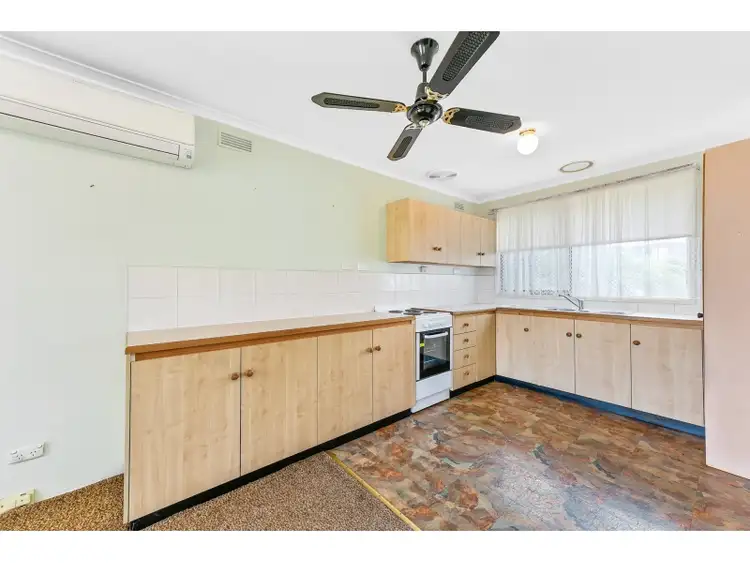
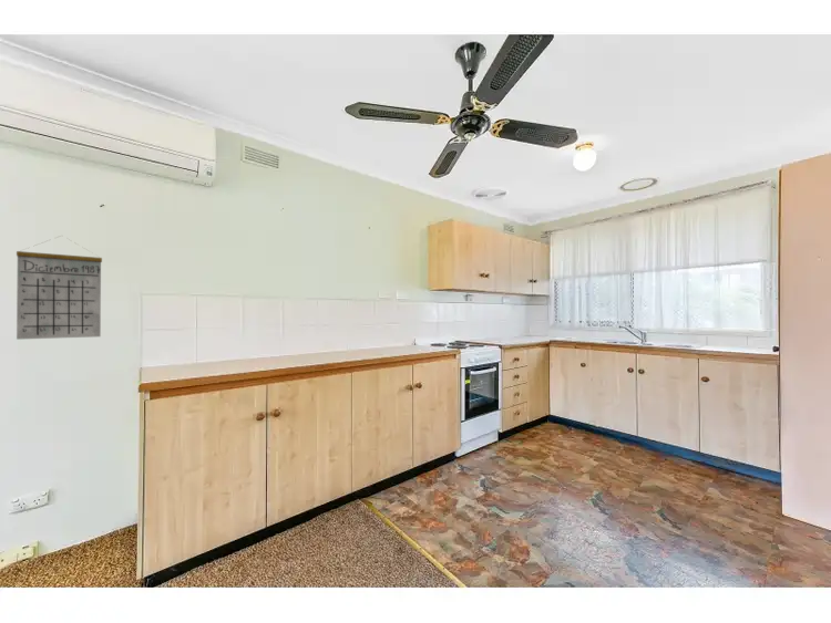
+ calendar (61, 285)
